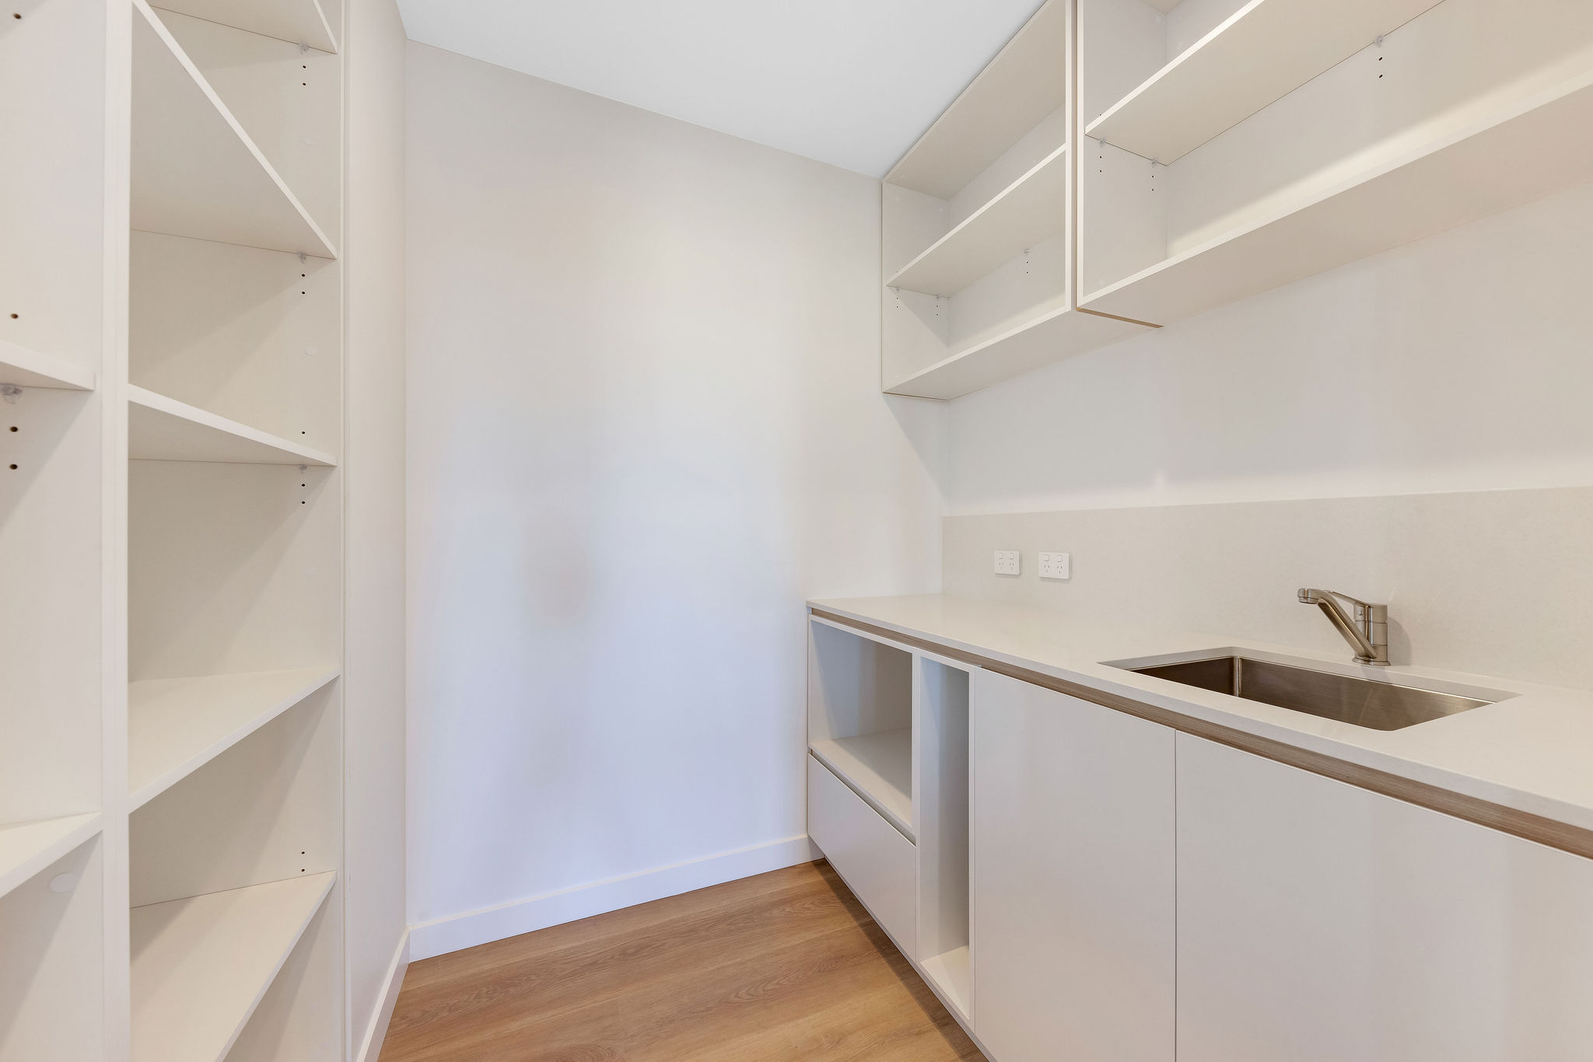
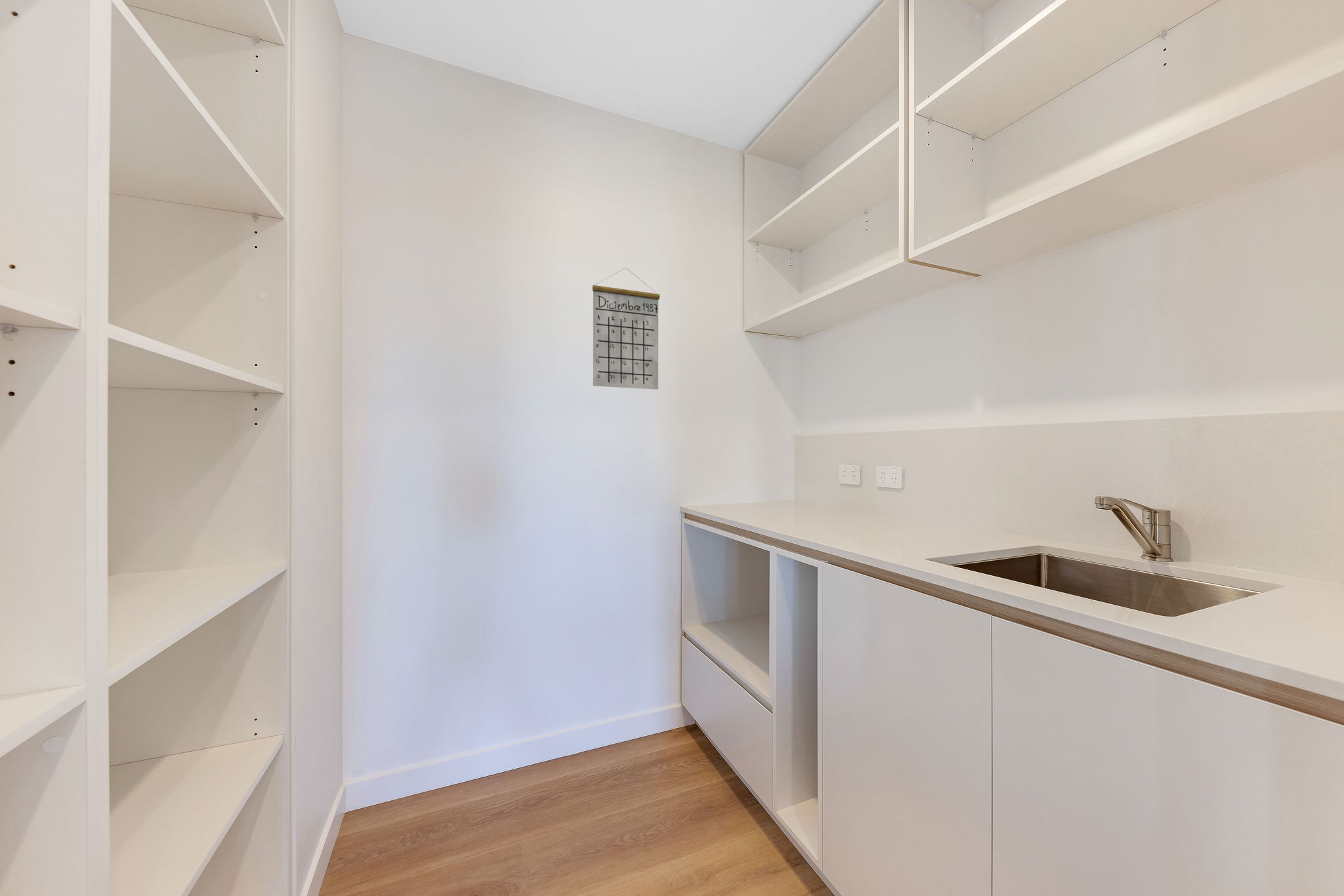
+ calendar (627, 327)
